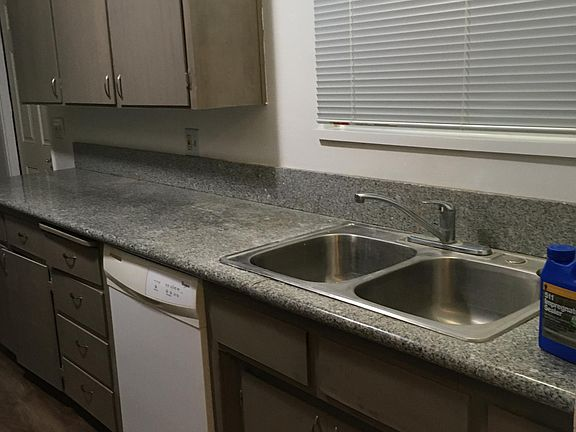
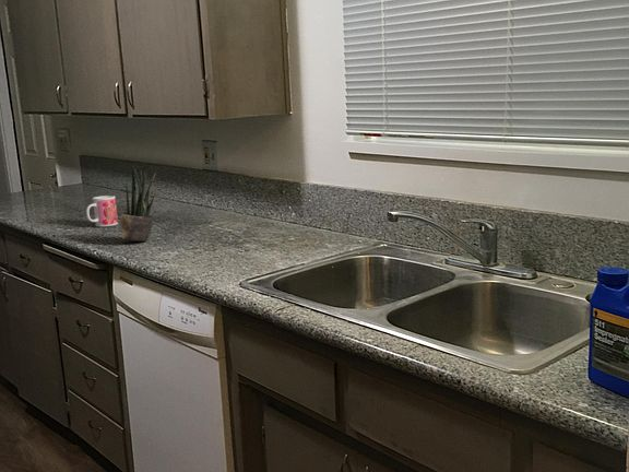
+ potted plant (139, 202)
+ mug (99, 211)
